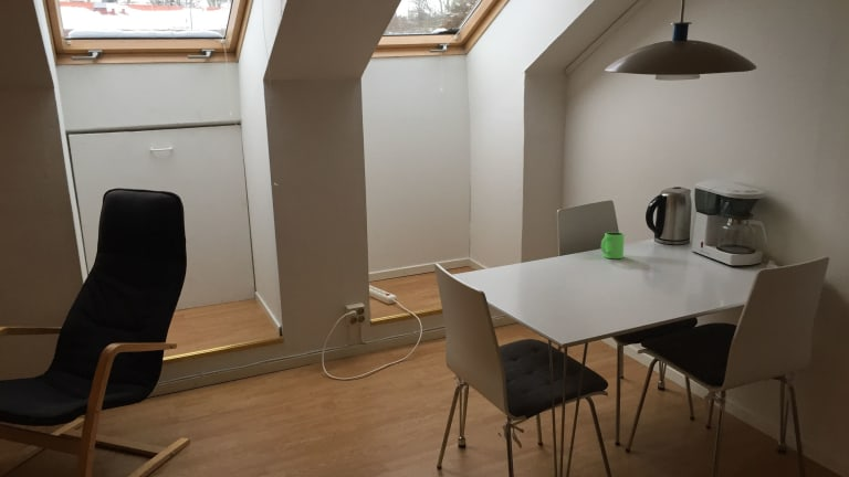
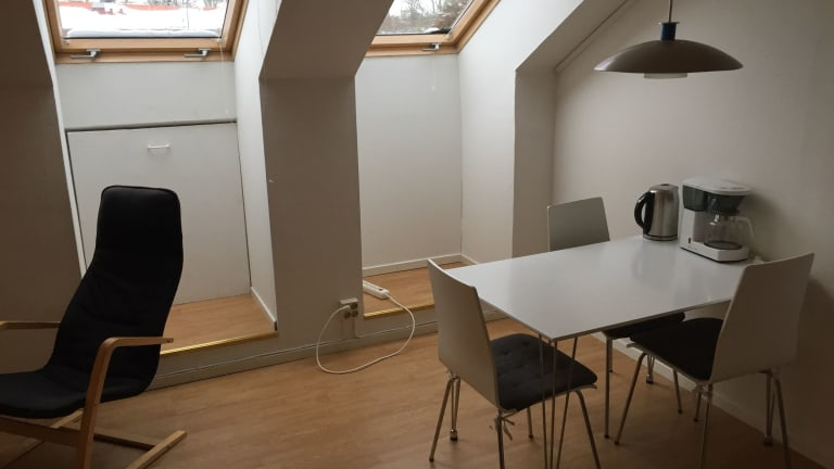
- mug (610, 245)
